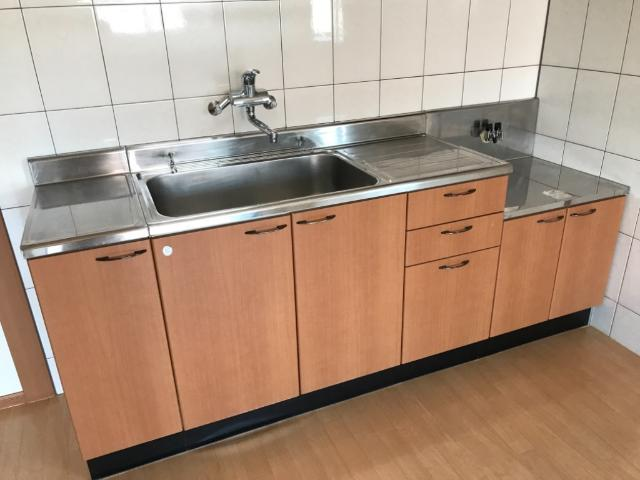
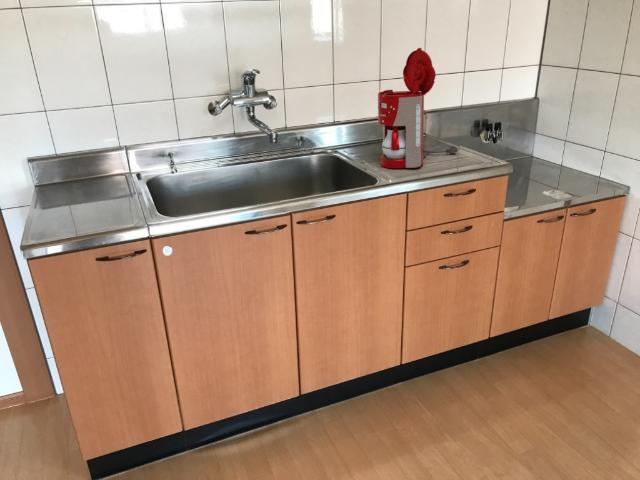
+ coffee maker (416, 104)
